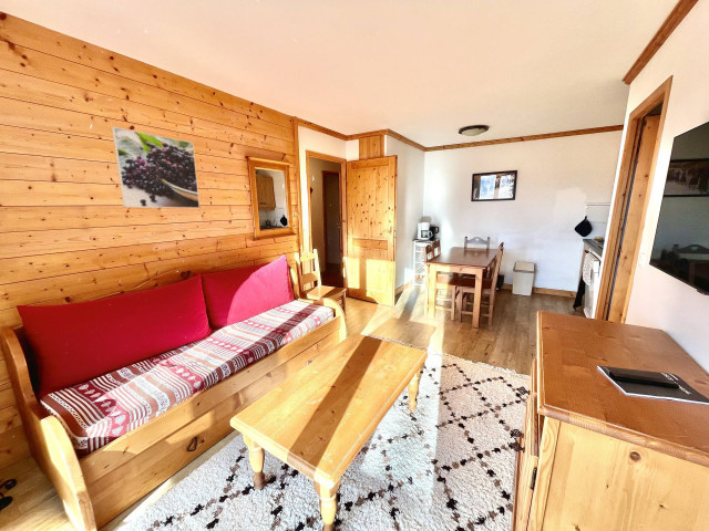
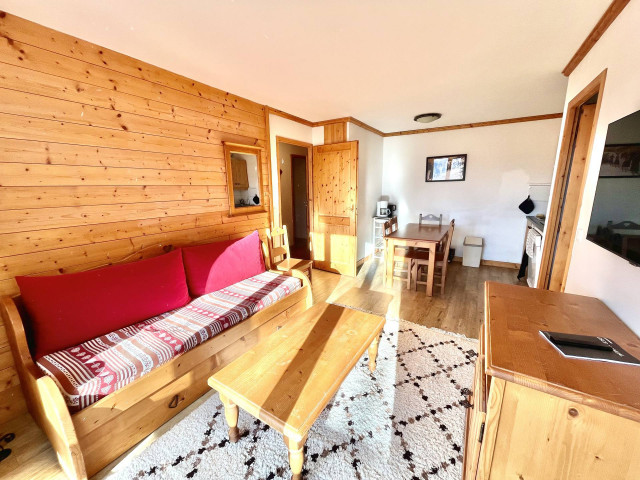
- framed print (161, 171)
